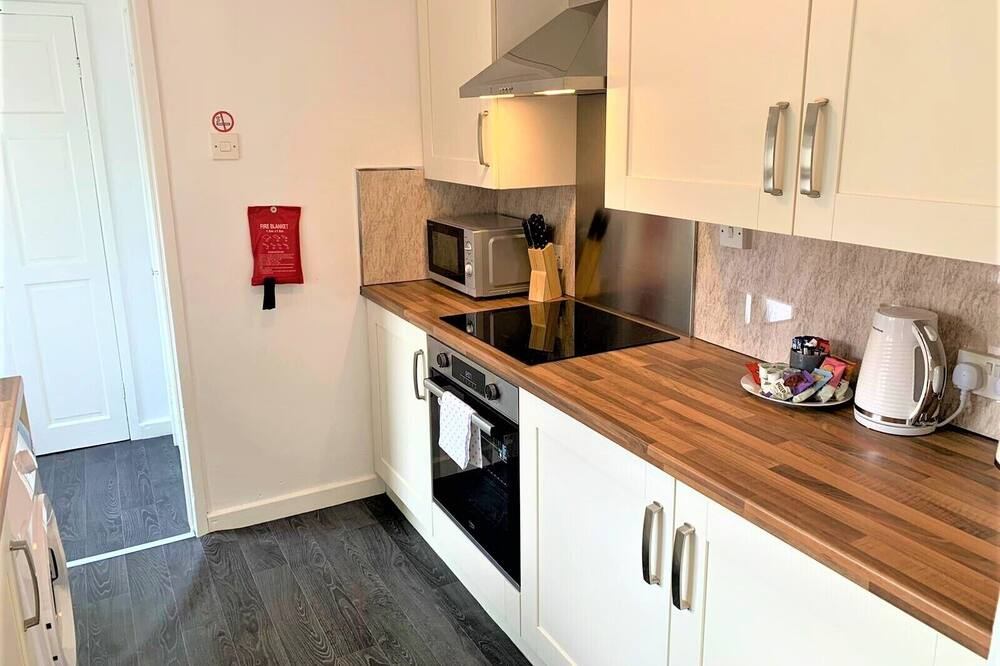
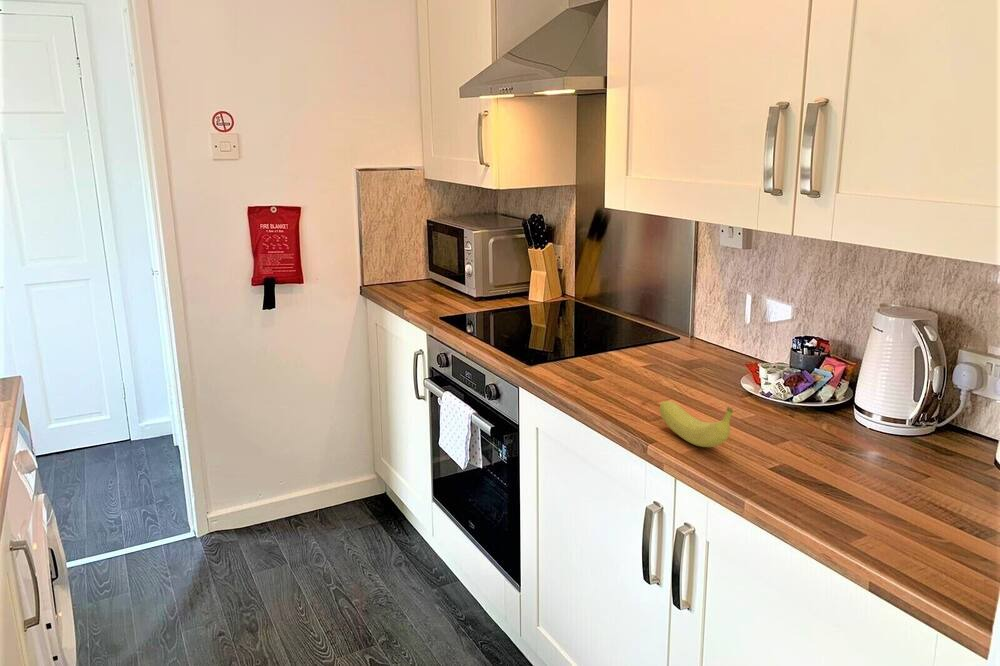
+ fruit (694, 418)
